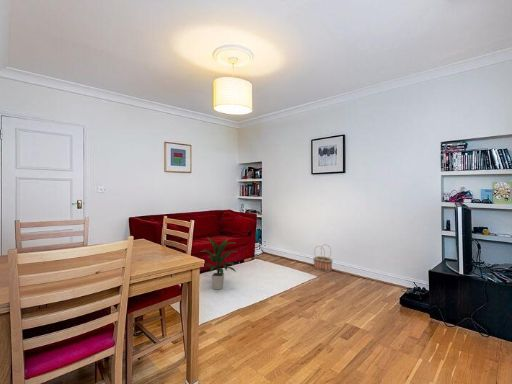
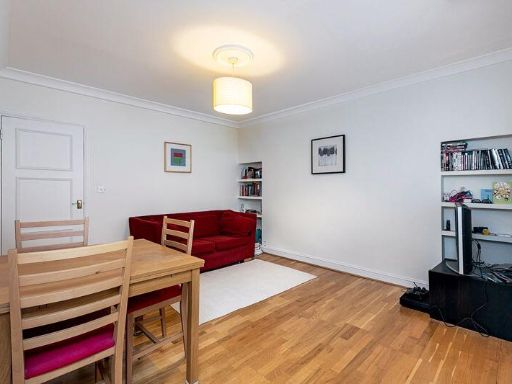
- basket (323, 257)
- indoor plant (219, 262)
